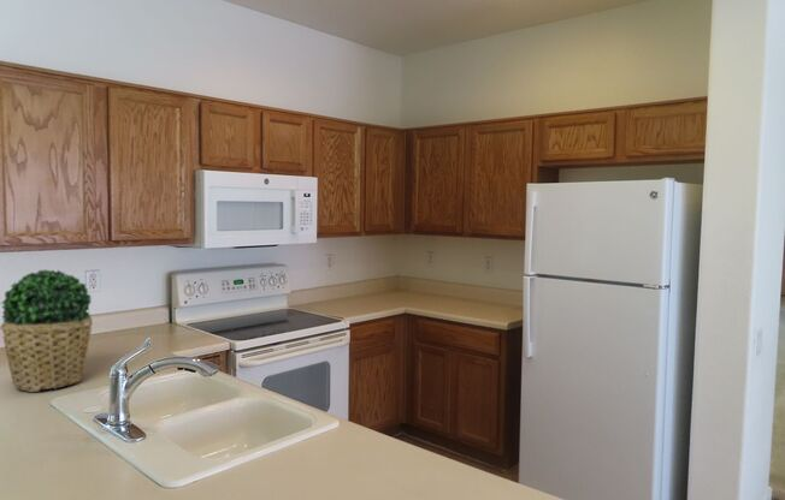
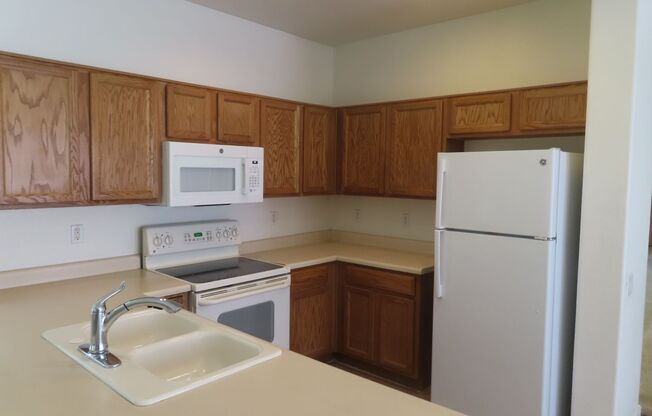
- potted plant (47, 327)
